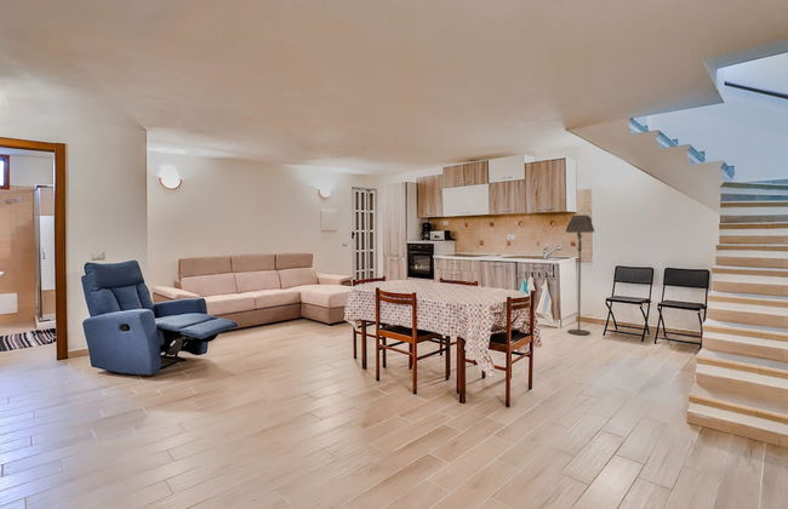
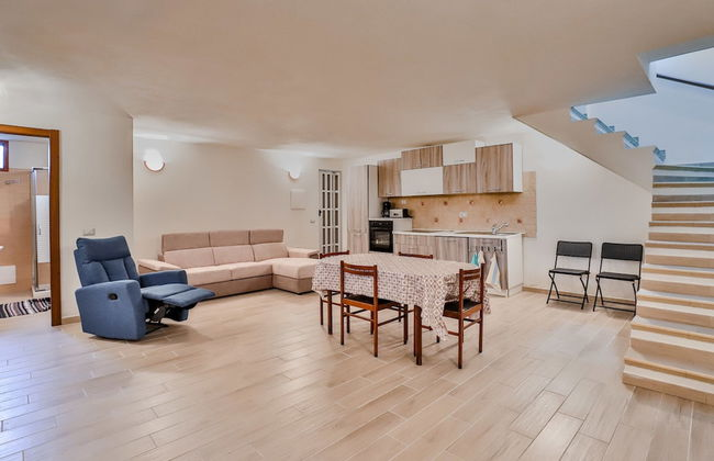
- floor lamp (578, 274)
